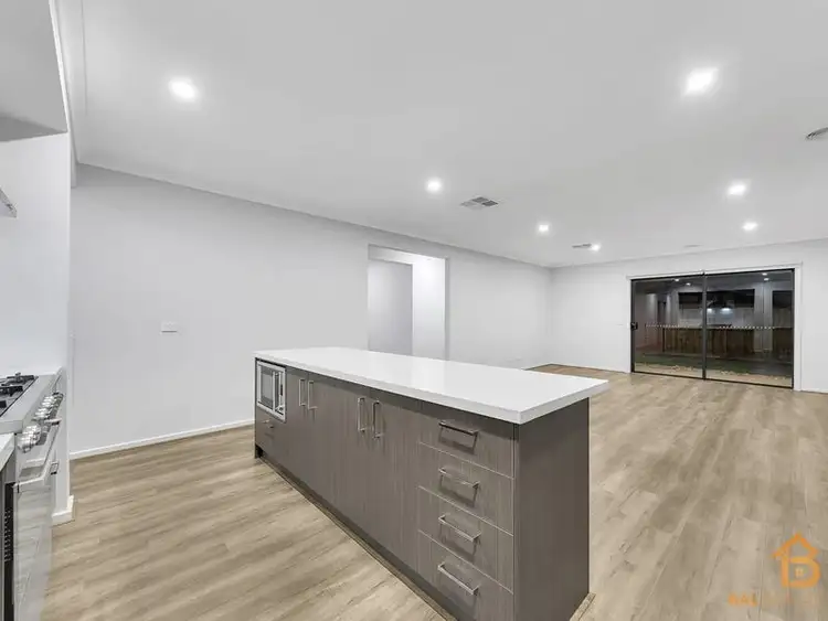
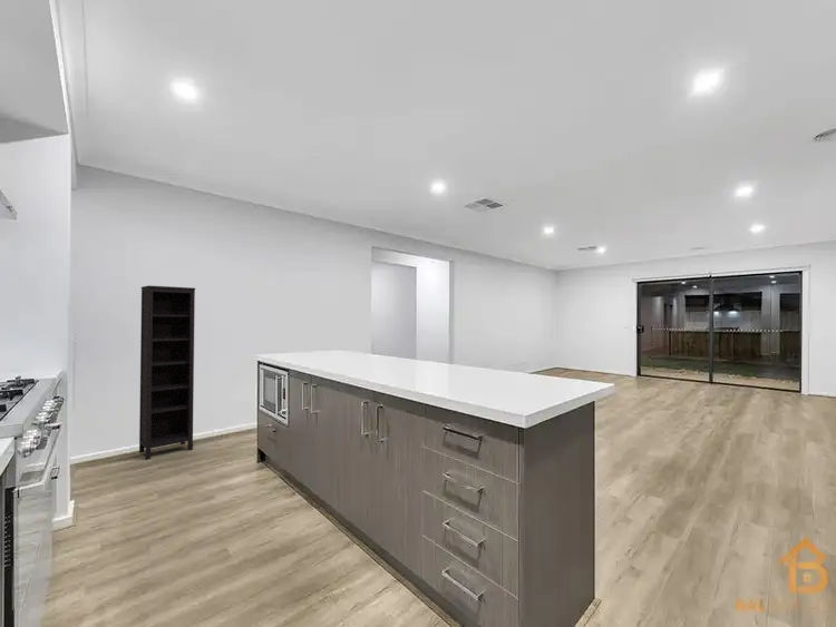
+ bookcase (167, 369)
